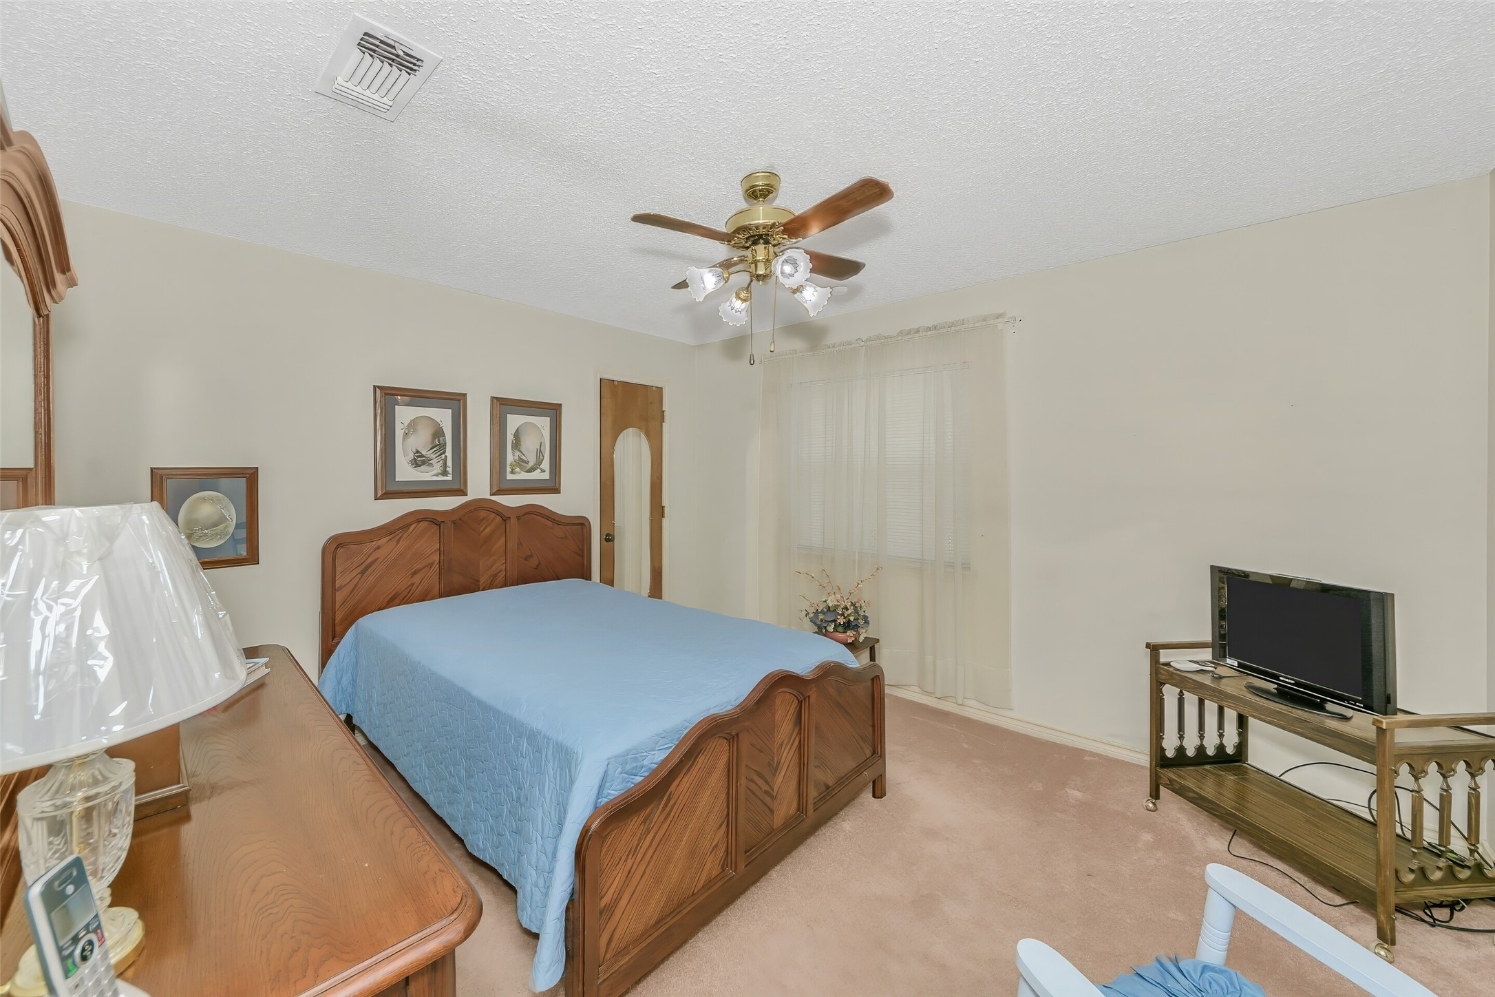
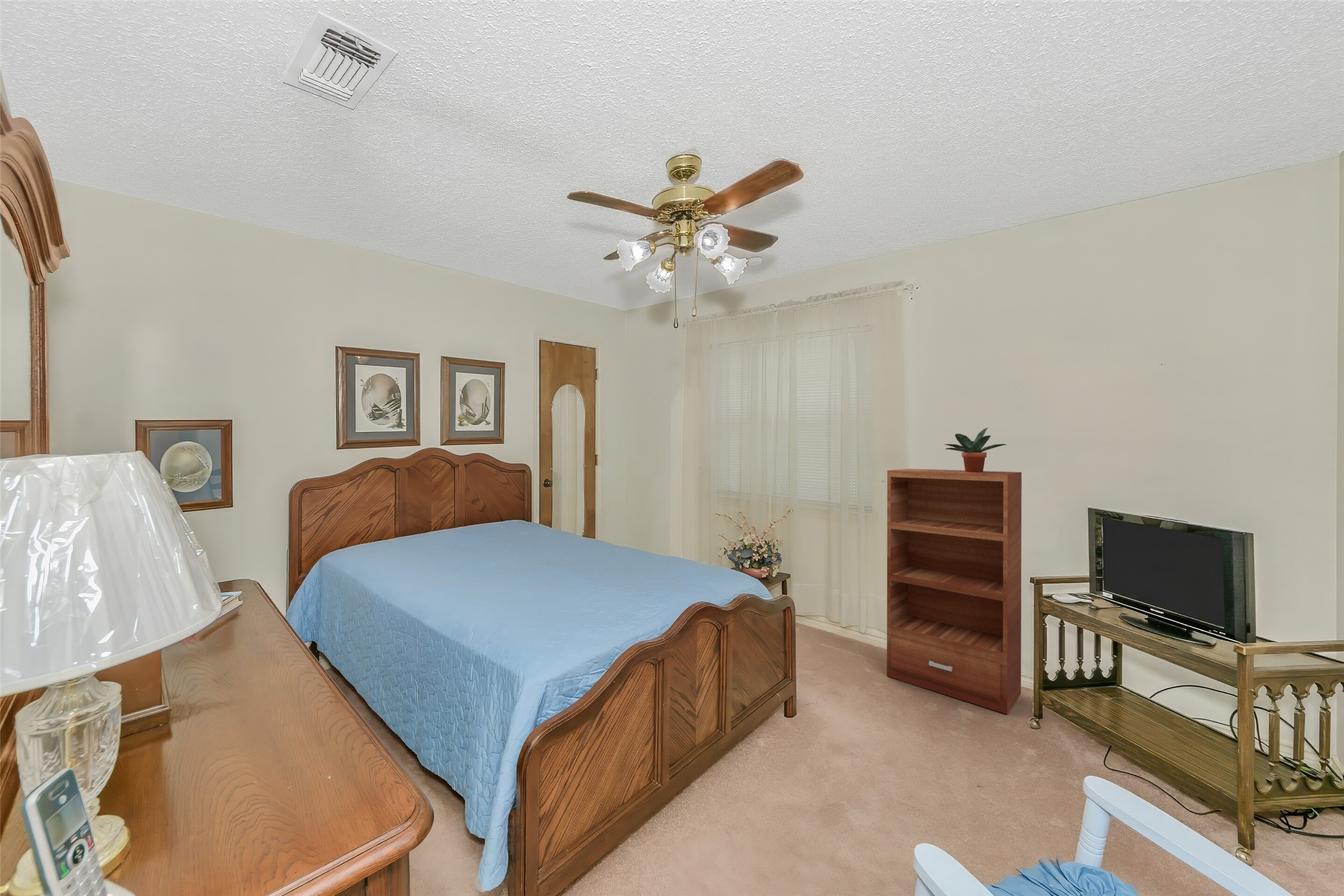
+ potted plant (973, 449)
+ bookshelf (950, 579)
